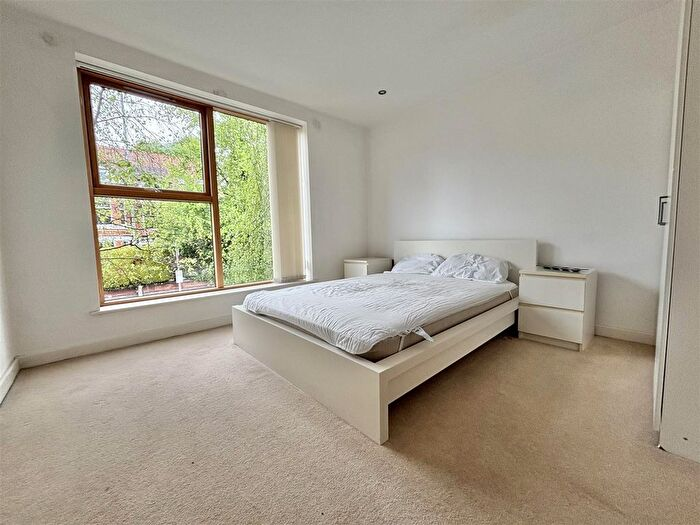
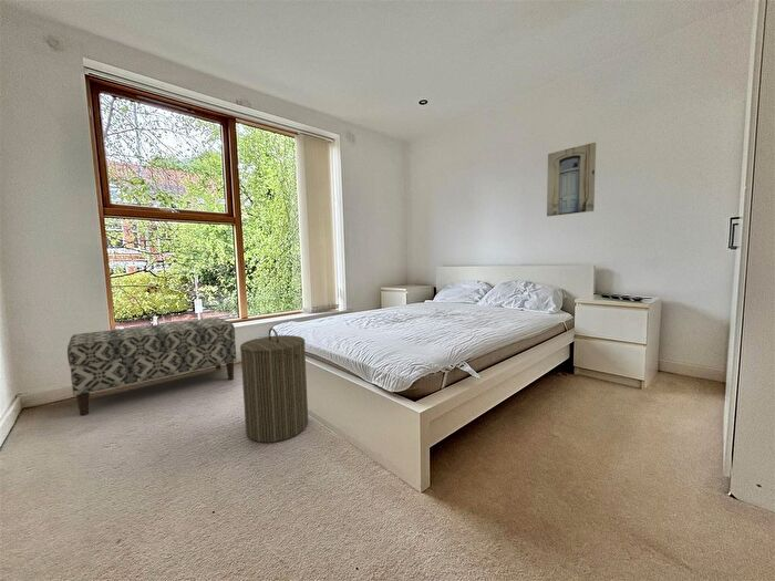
+ laundry hamper (275, 377)
+ wall art (569, 181)
+ bench (159, 357)
